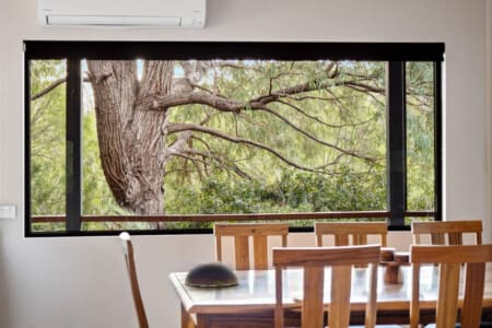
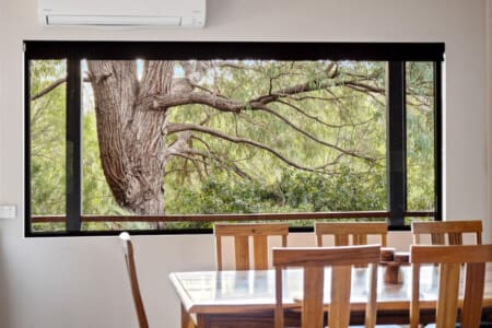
- decorative bowl (211, 271)
